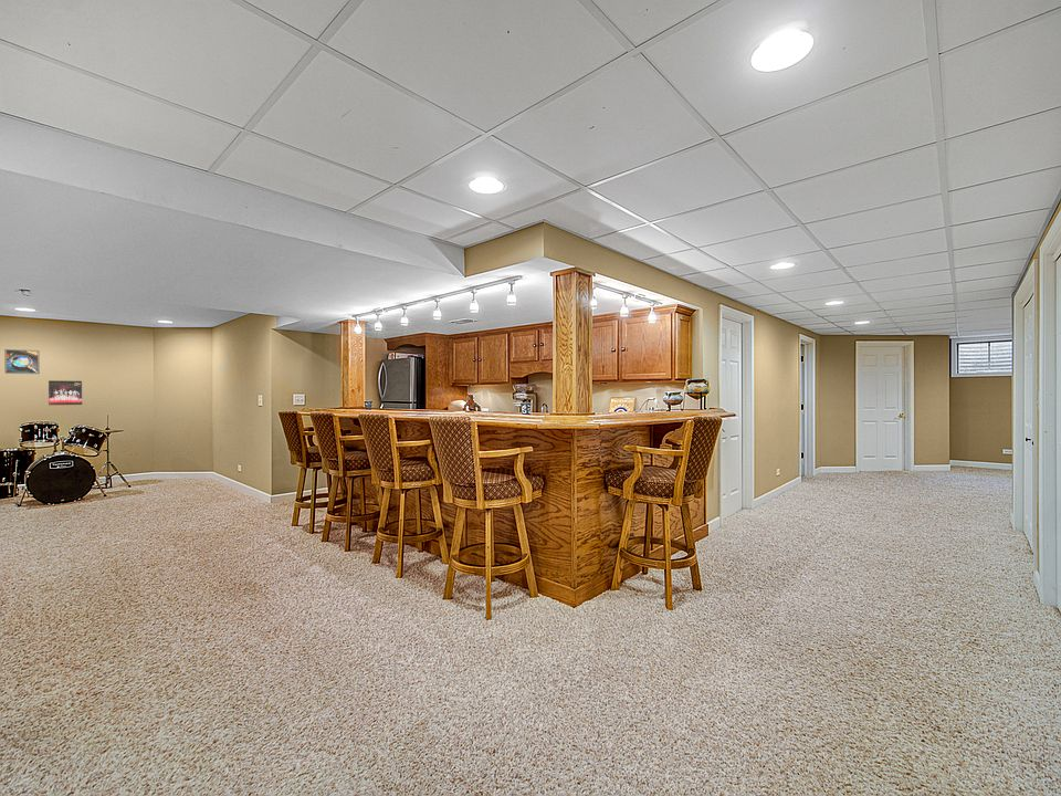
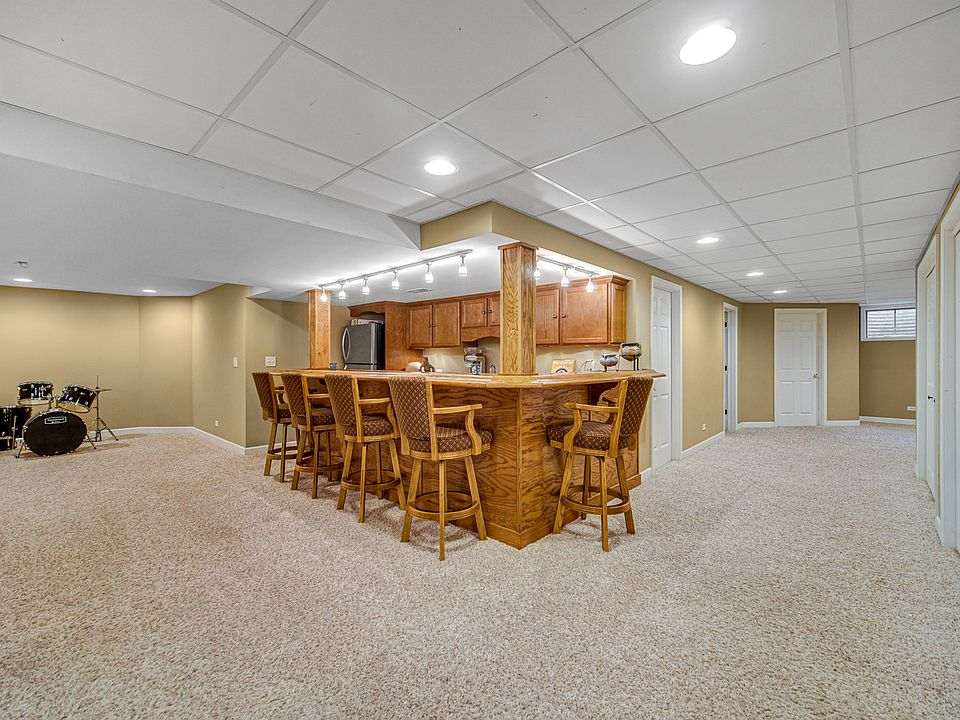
- album cover (65, 392)
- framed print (22, 362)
